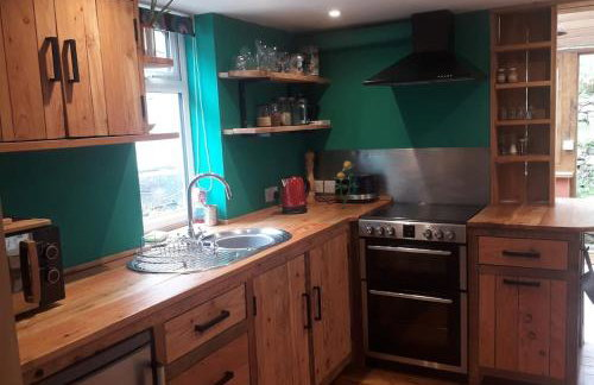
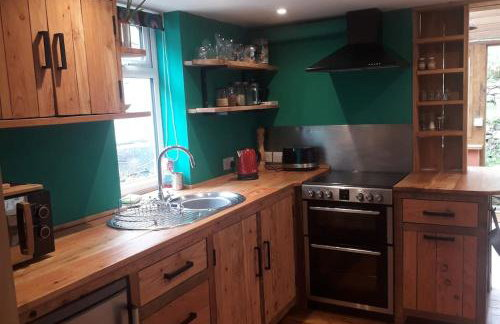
- flower (342, 184)
